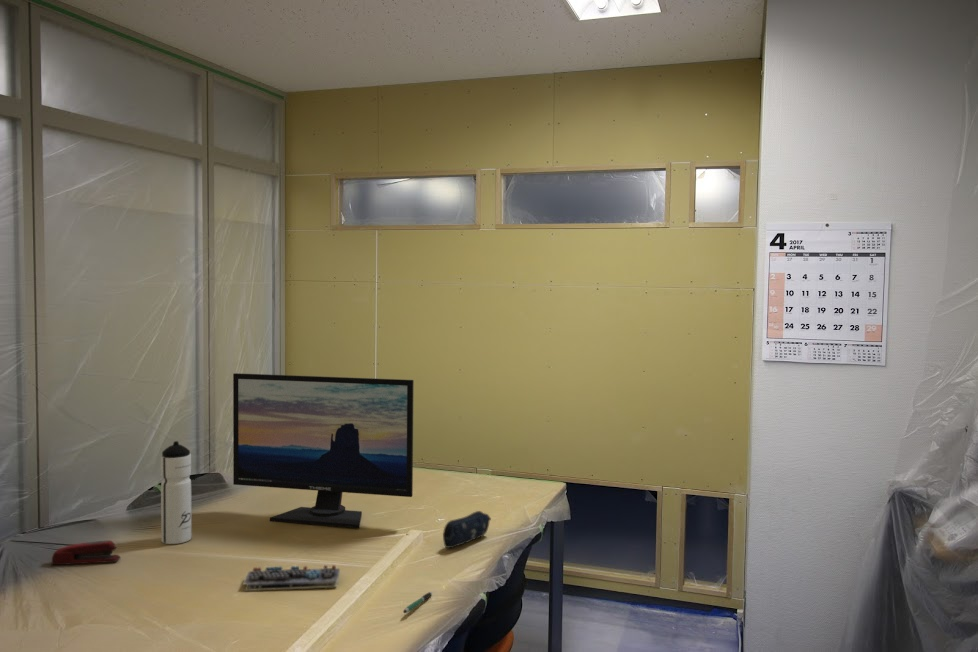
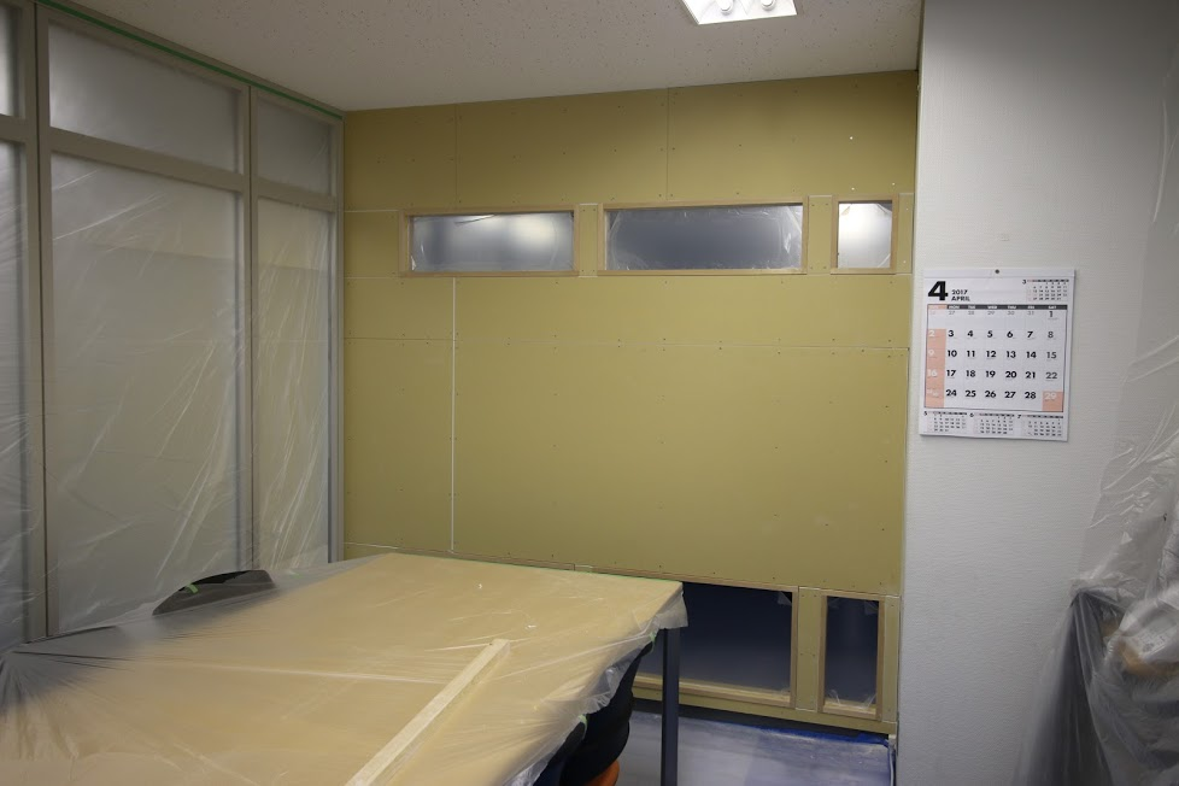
- pencil case (466, 529)
- computer keyboard (293, 574)
- stapler (85, 551)
- water bottle (176, 490)
- pen (418, 601)
- computer monitor (325, 446)
